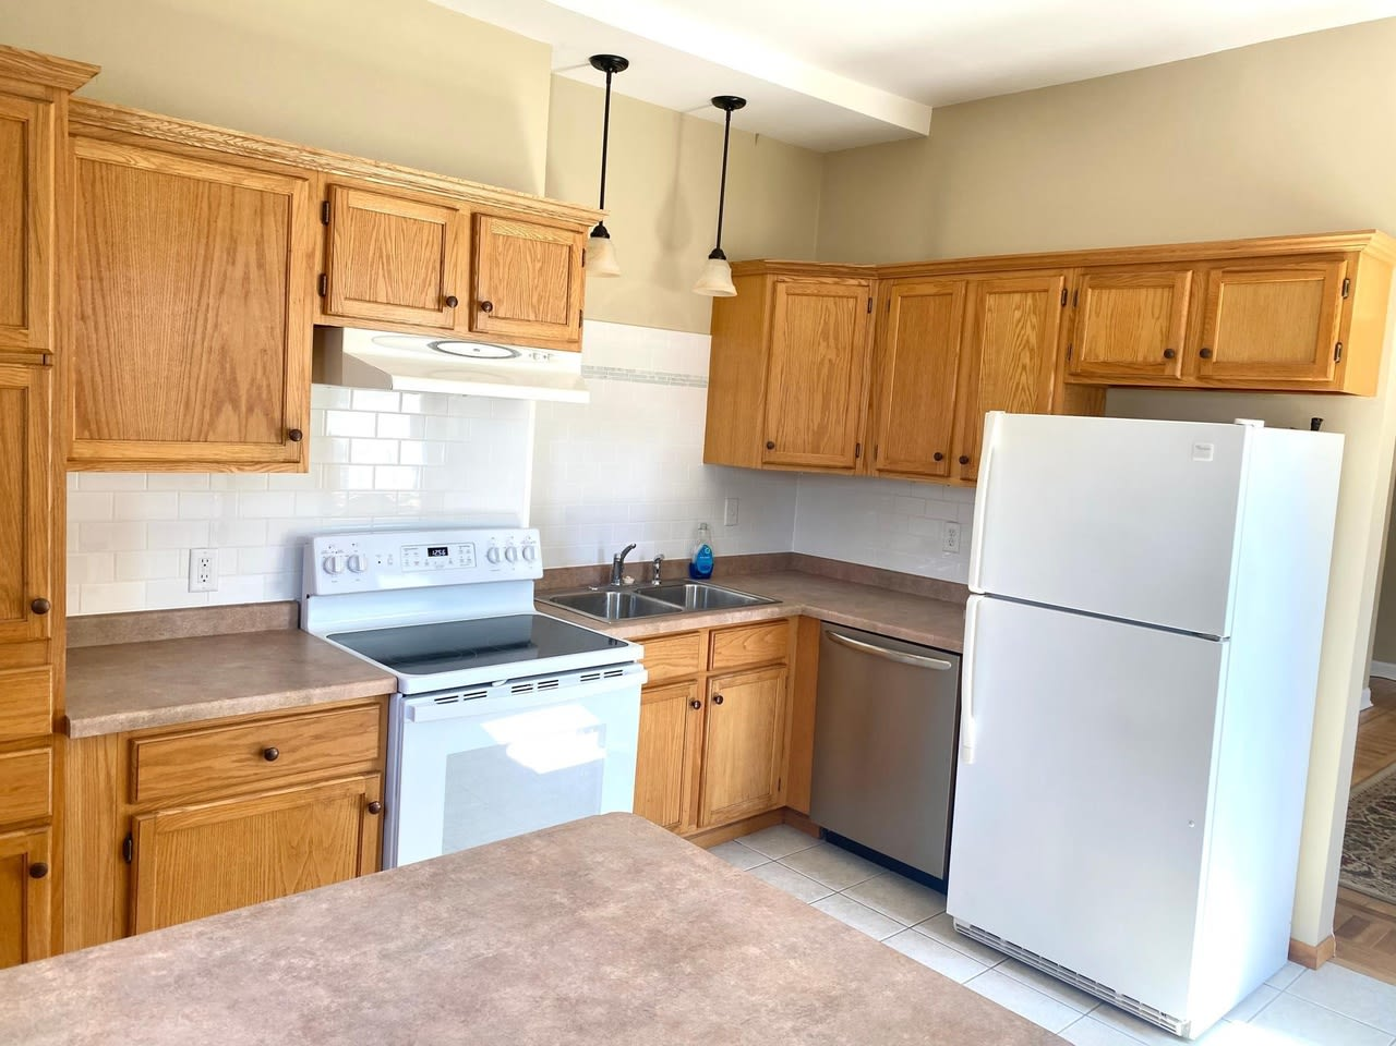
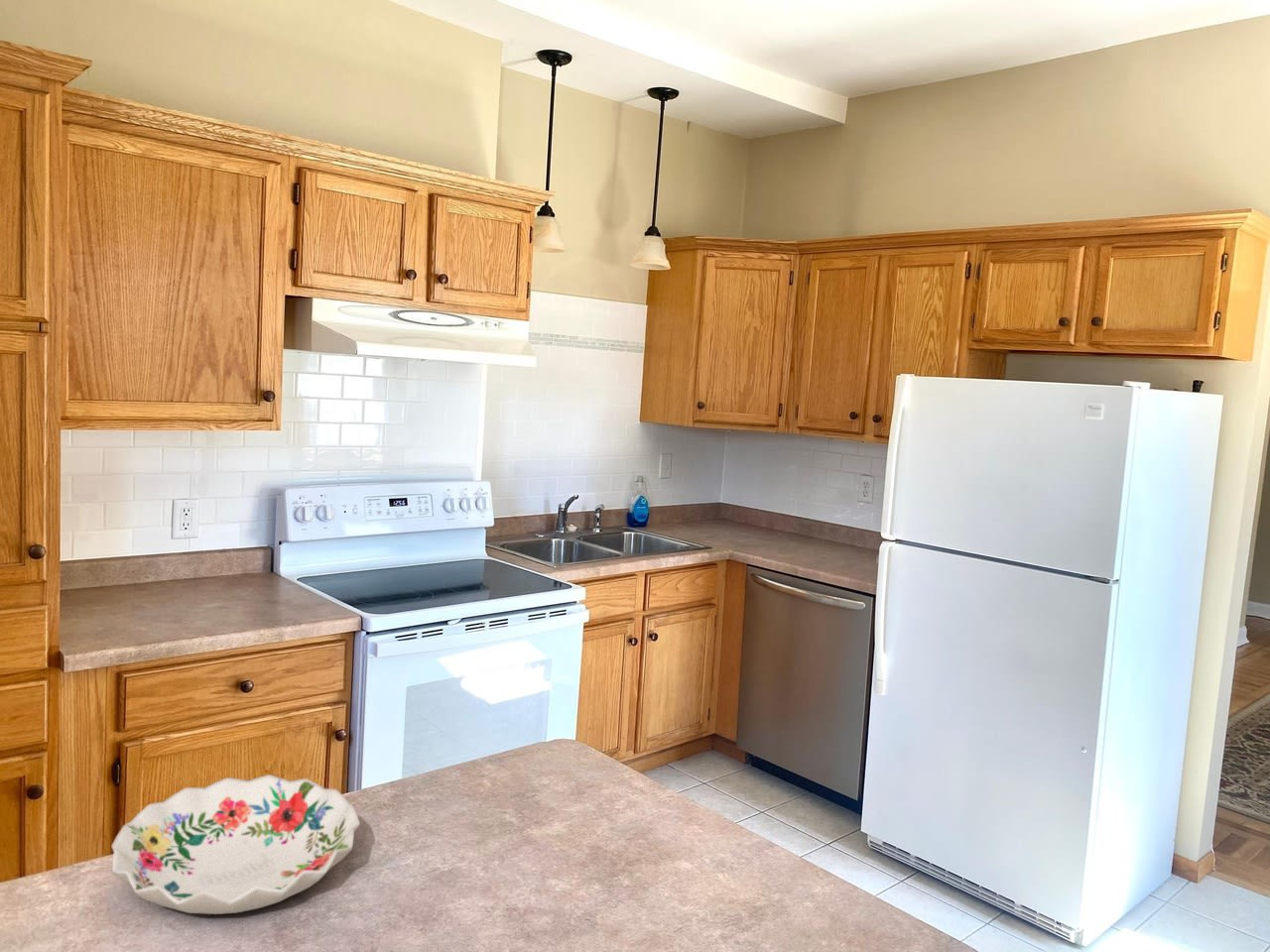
+ decorative bowl (239, 848)
